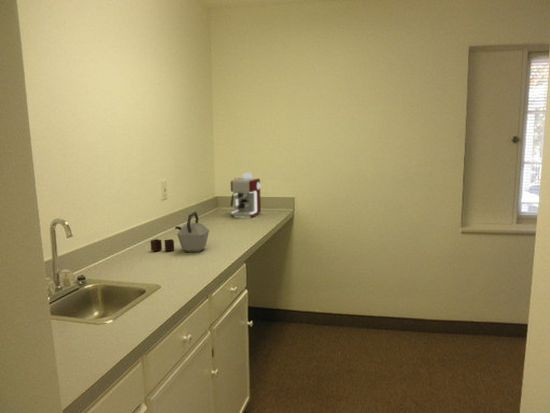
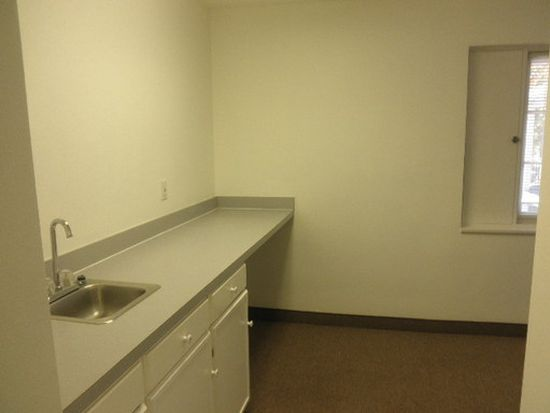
- kettle (178, 232)
- coffee maker (243, 195)
